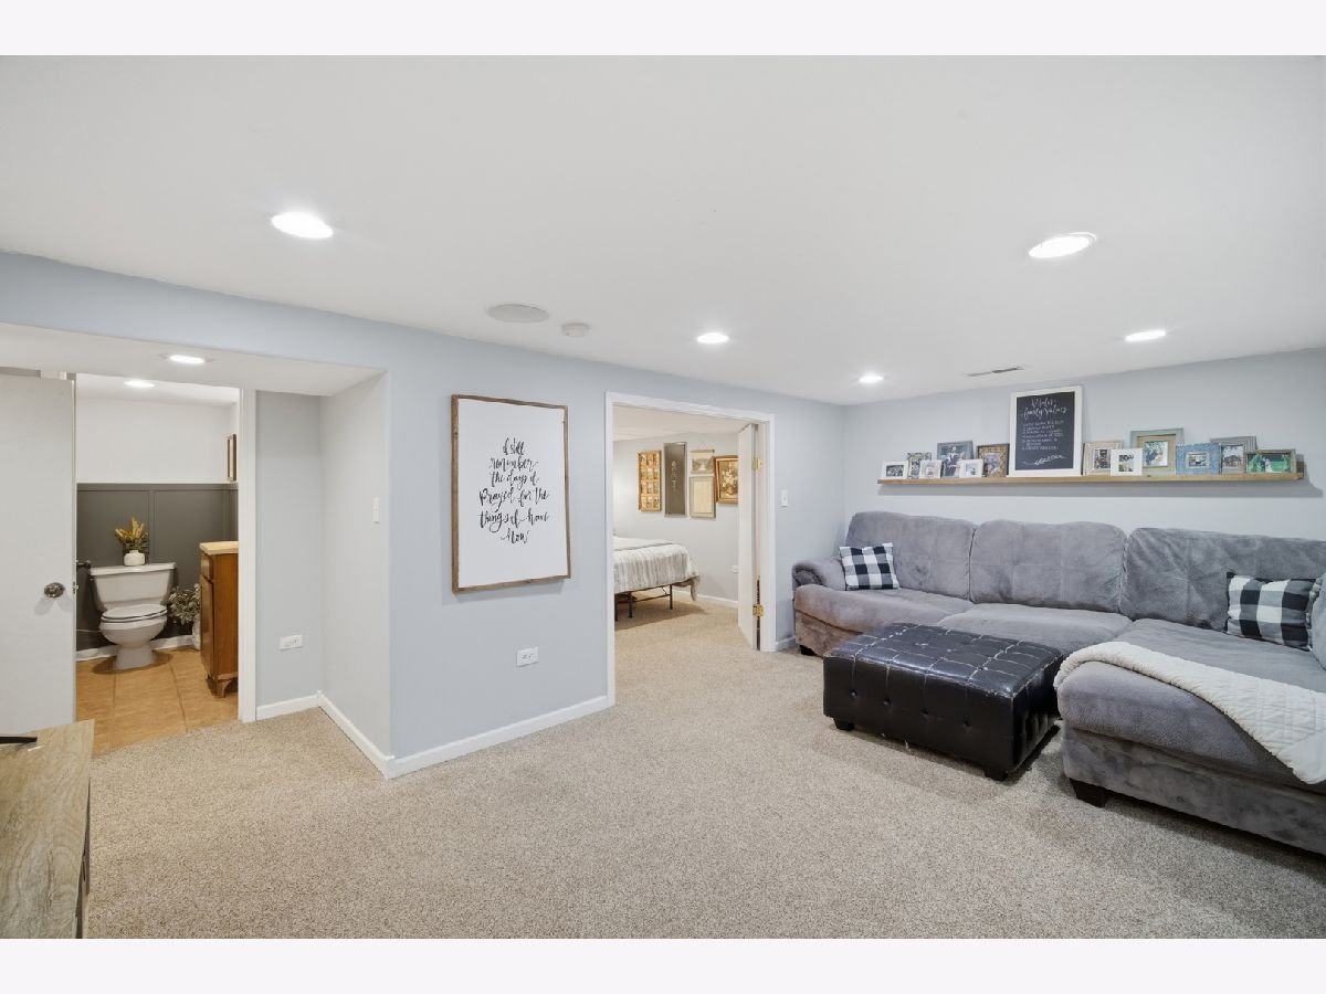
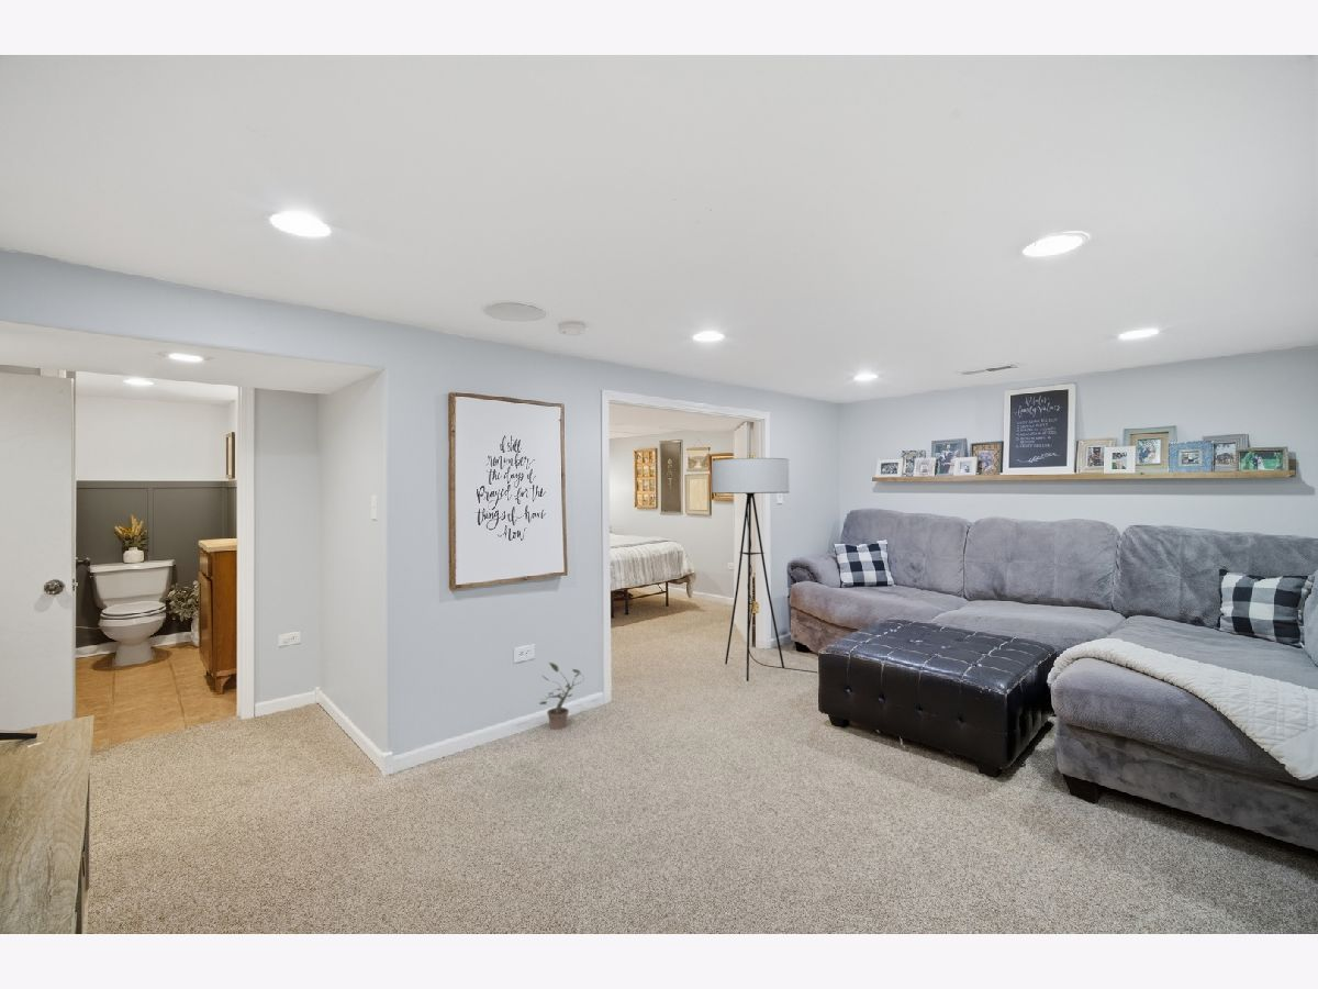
+ floor lamp (766, 571)
+ potted plant (561, 693)
